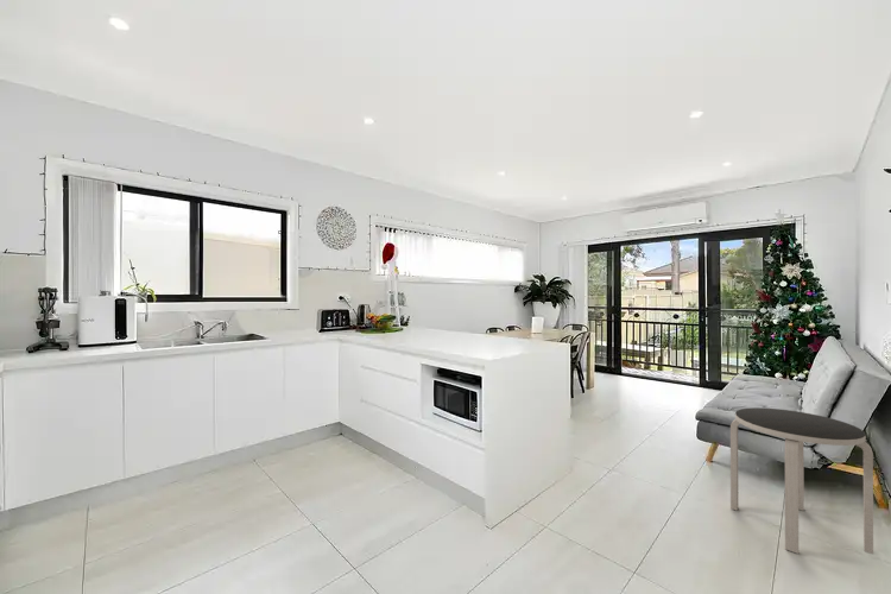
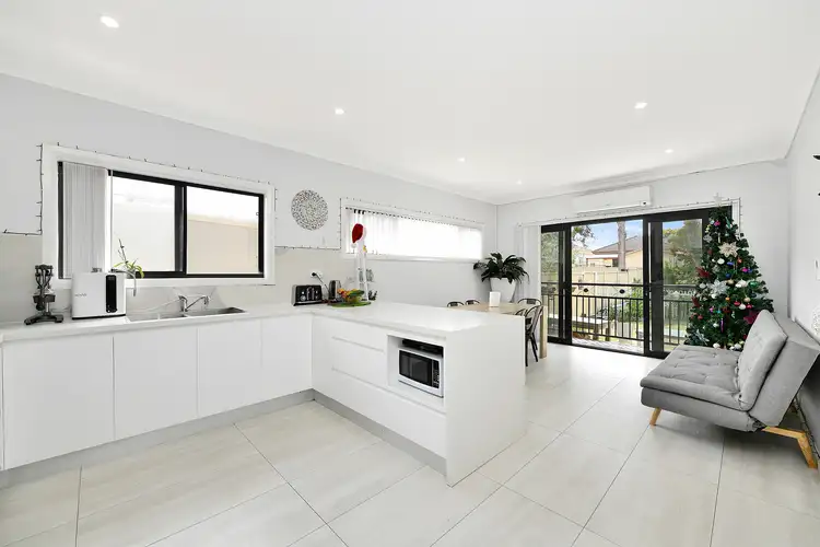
- side table (795, 474)
